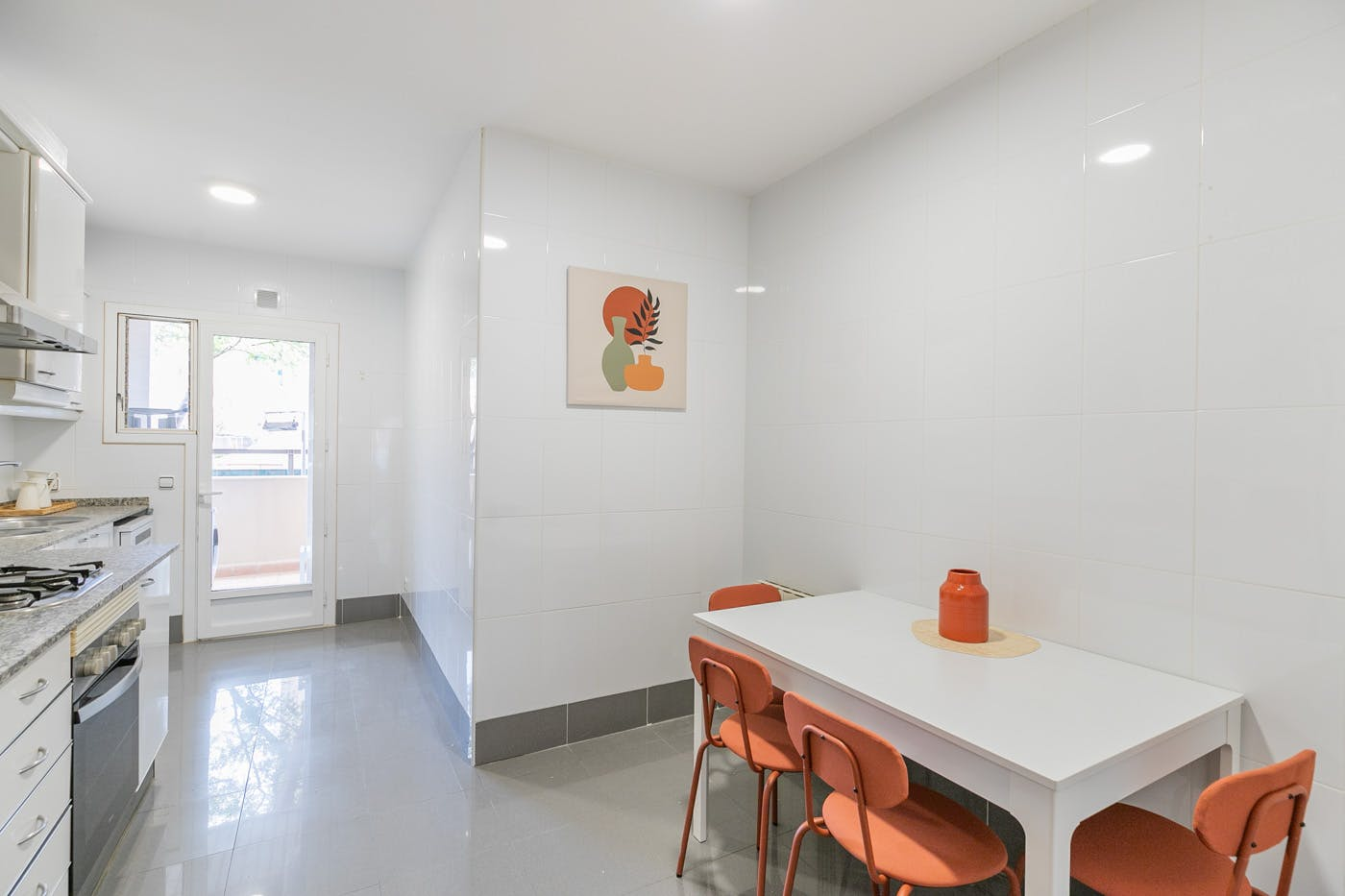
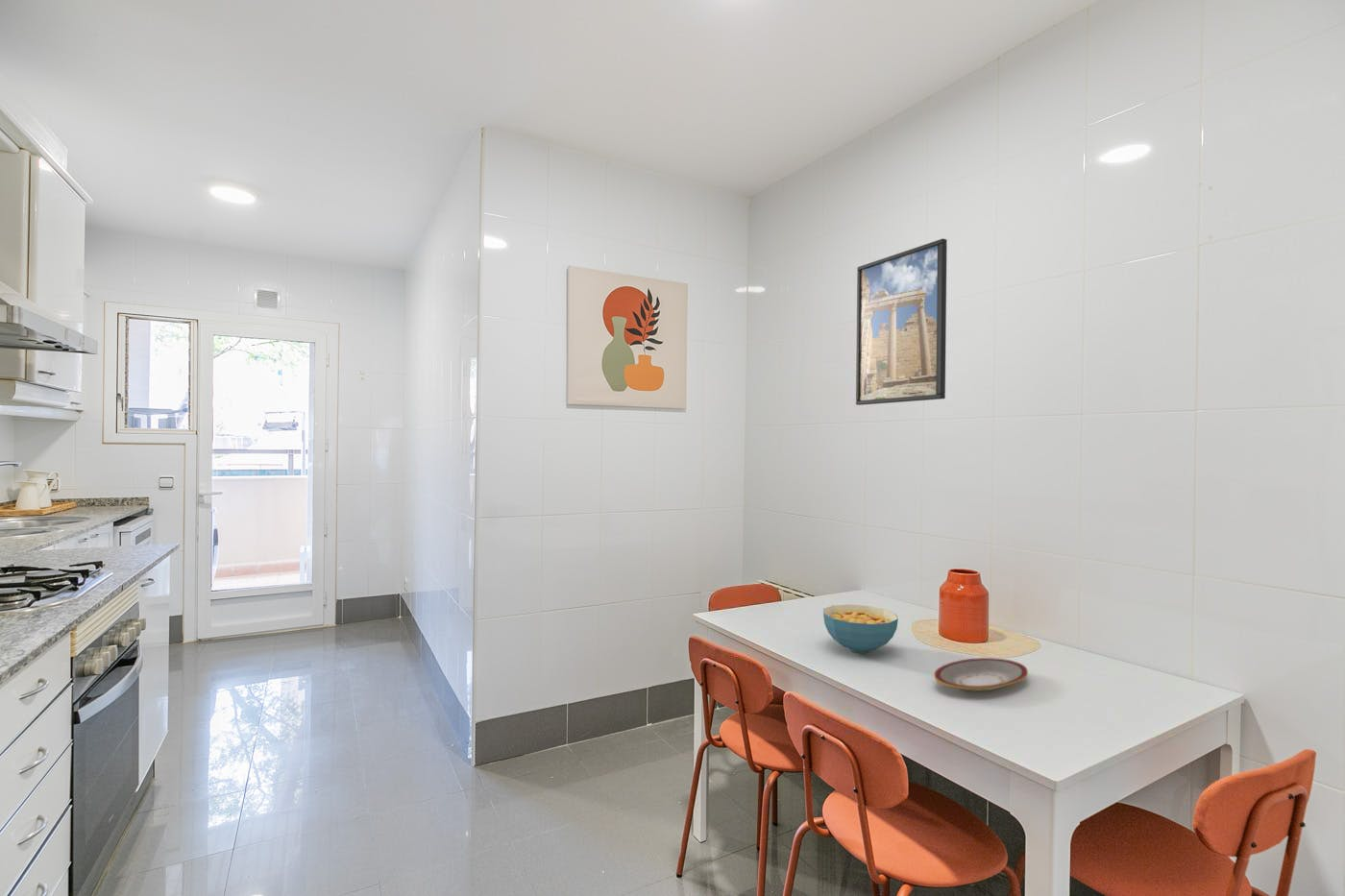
+ cereal bowl (859, 631)
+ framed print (897, 327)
+ plate (981, 677)
